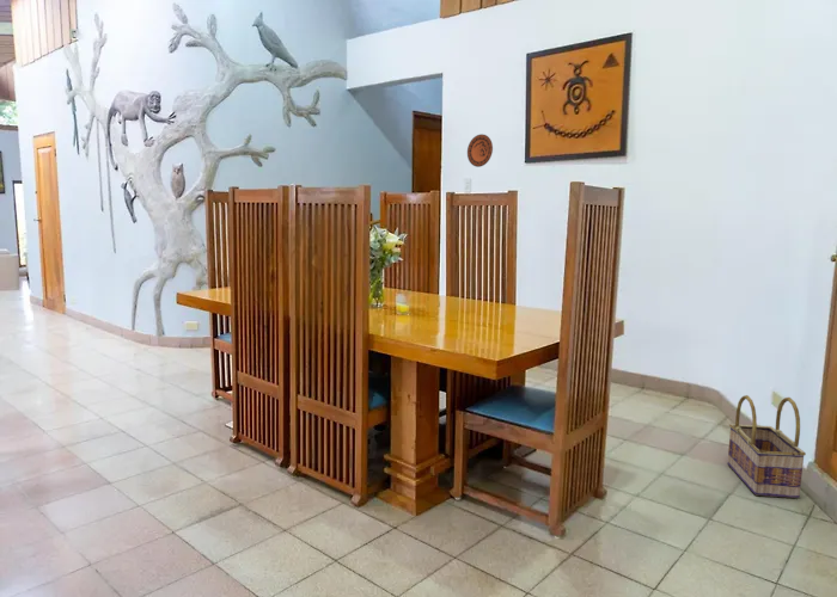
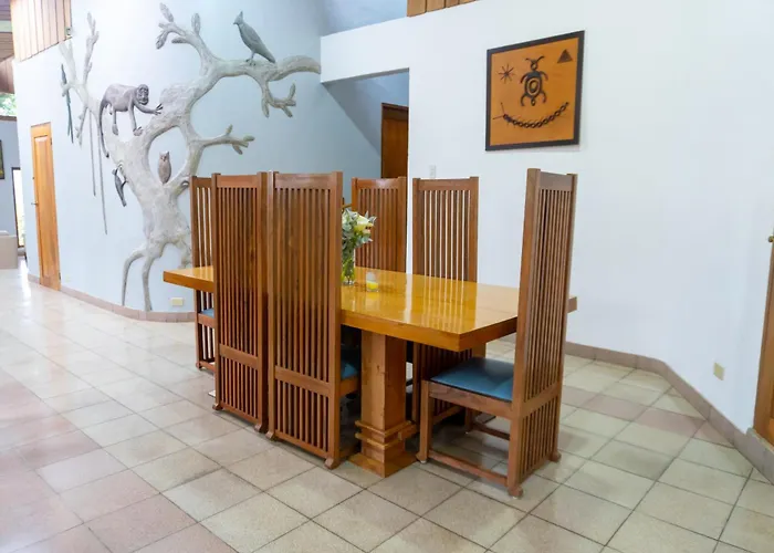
- basket (765, 438)
- decorative plate (479, 150)
